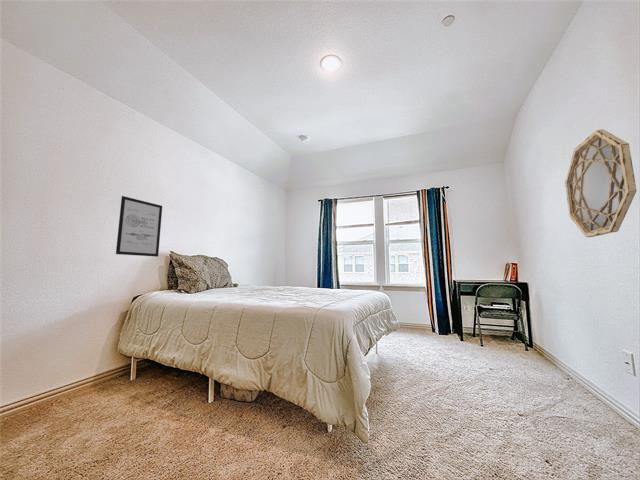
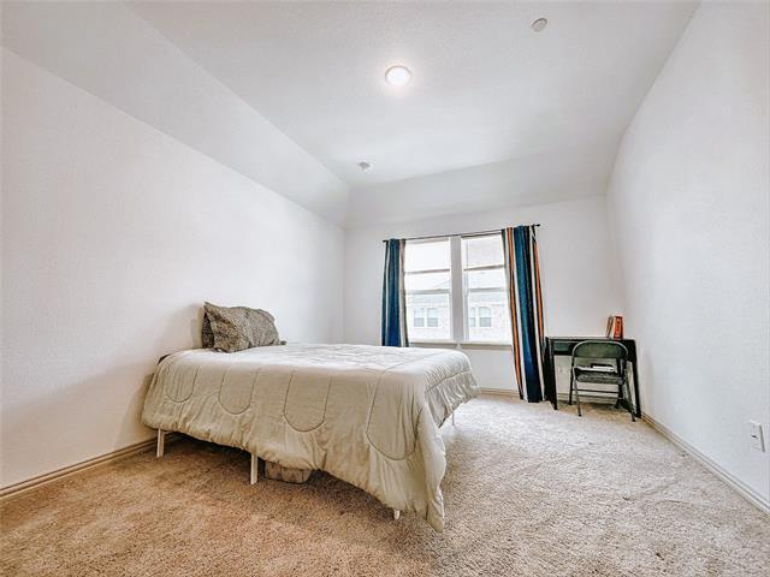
- home mirror (594, 186)
- wall art (141, 227)
